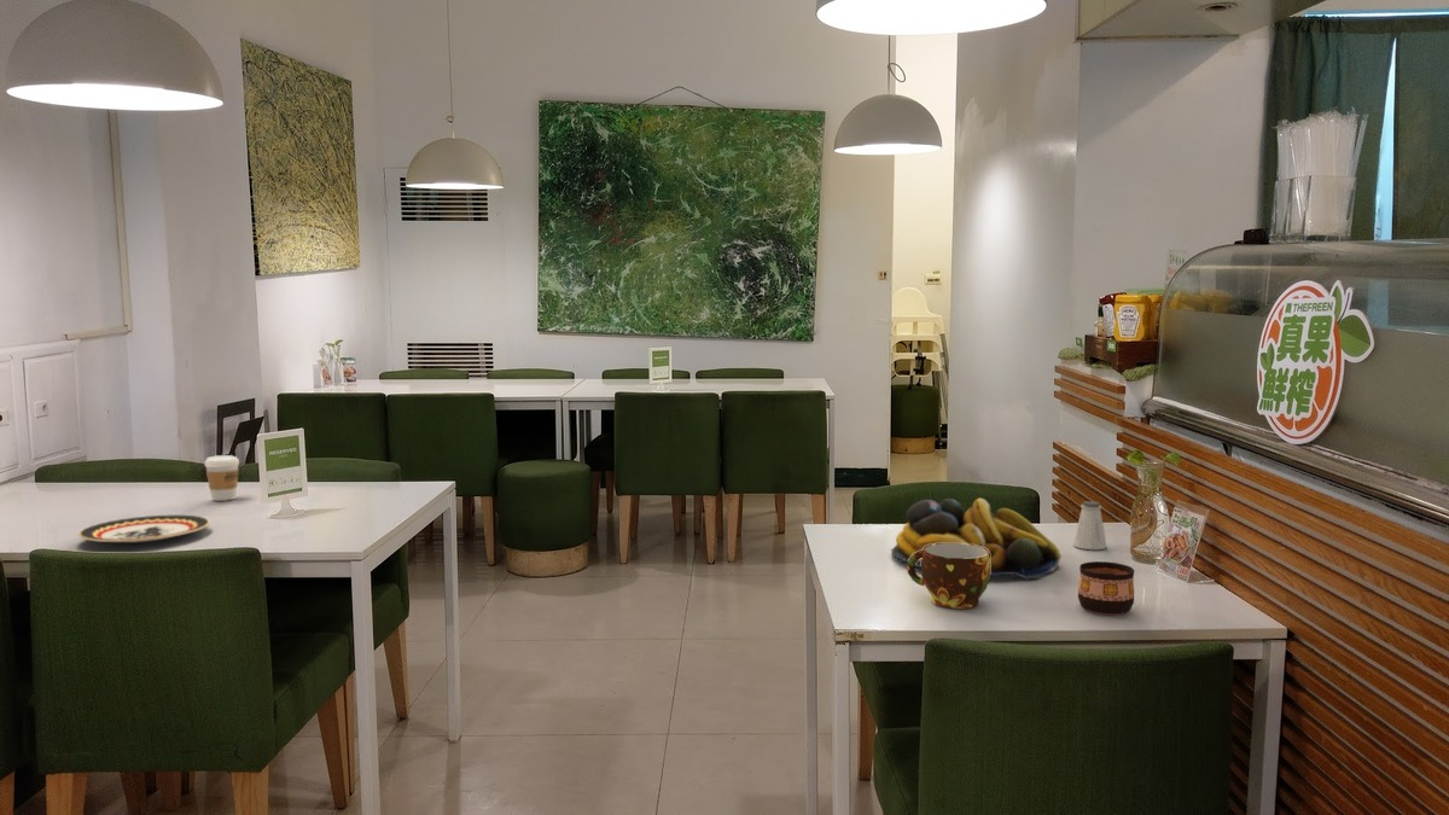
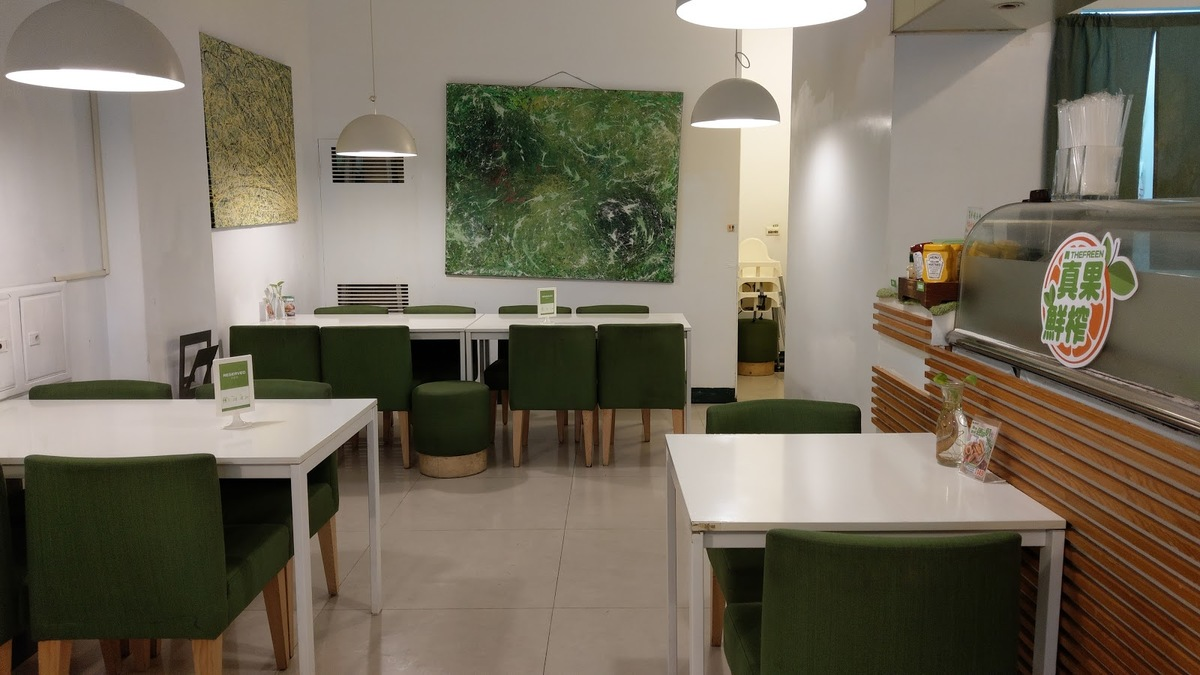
- cup (950, 576)
- plate (146, 531)
- cup (1108, 588)
- fruit bowl (973, 530)
- coffee cup (222, 477)
- saltshaker (1090, 524)
